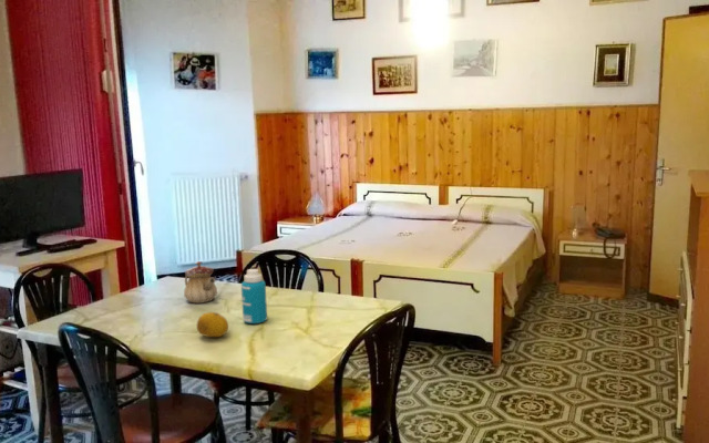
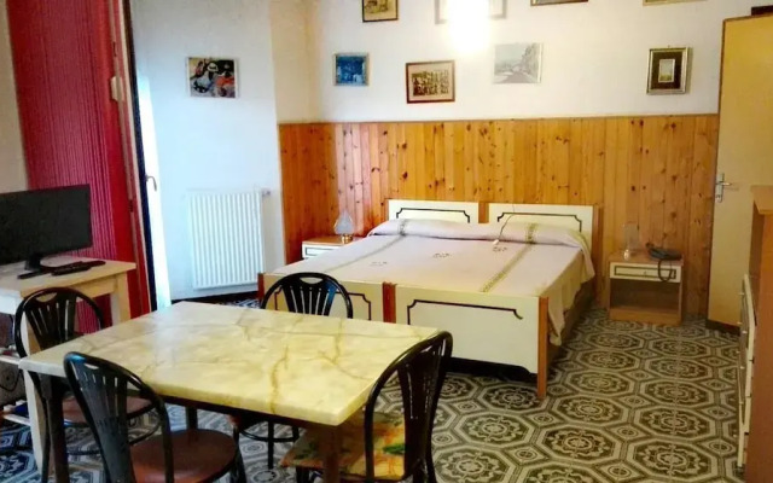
- fruit (212, 324)
- teapot (198, 279)
- bottle (254, 295)
